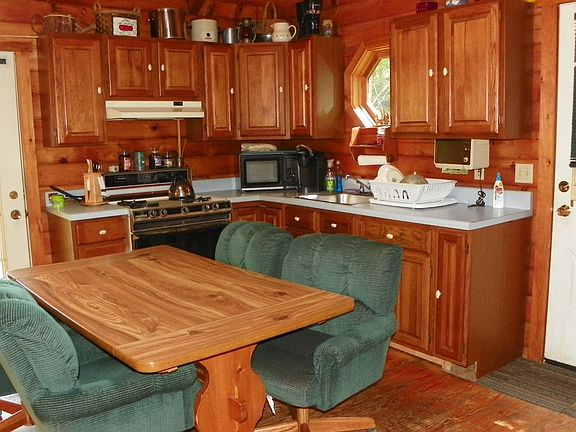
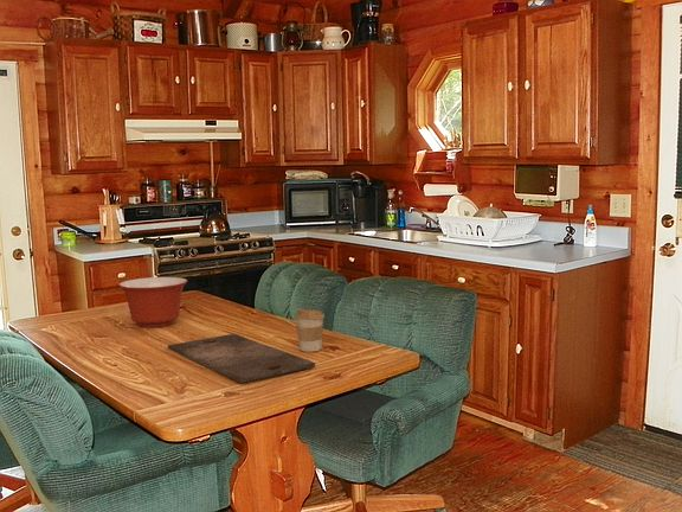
+ coffee cup (310, 328)
+ cutting board (237, 354)
+ mixing bowl (154, 302)
